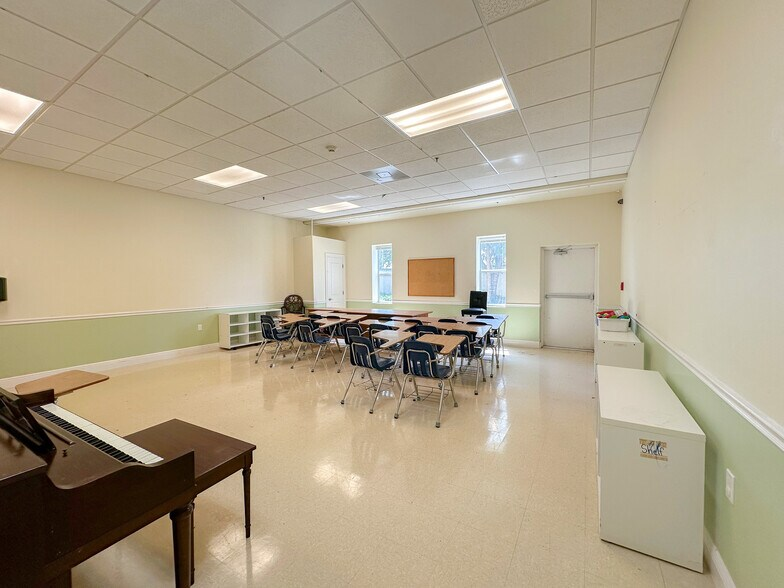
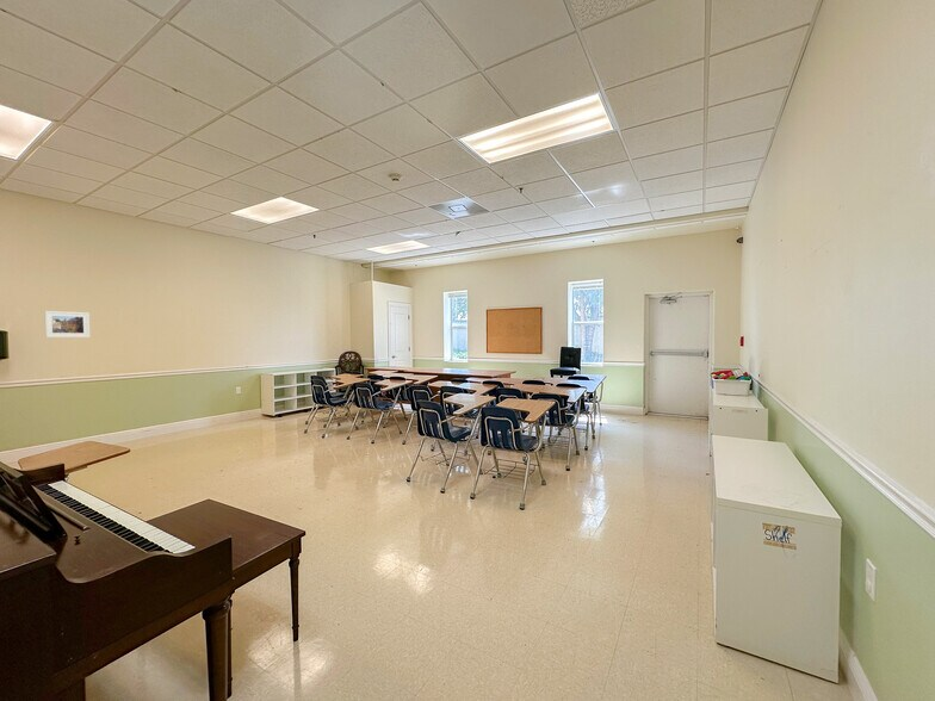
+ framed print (68, 324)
